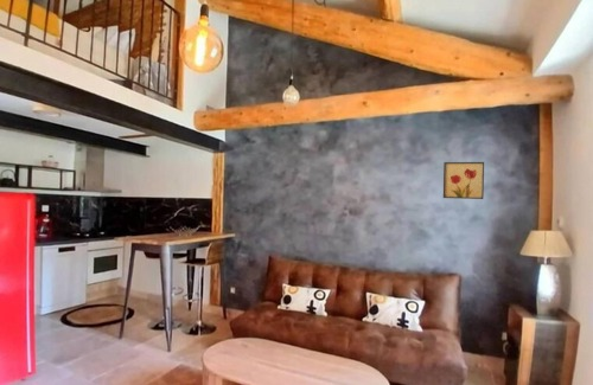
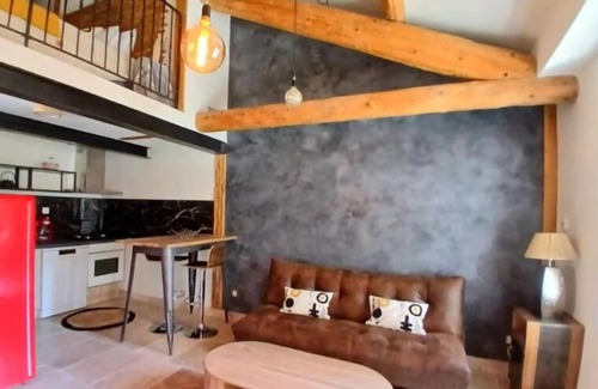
- wall art (463, 180)
